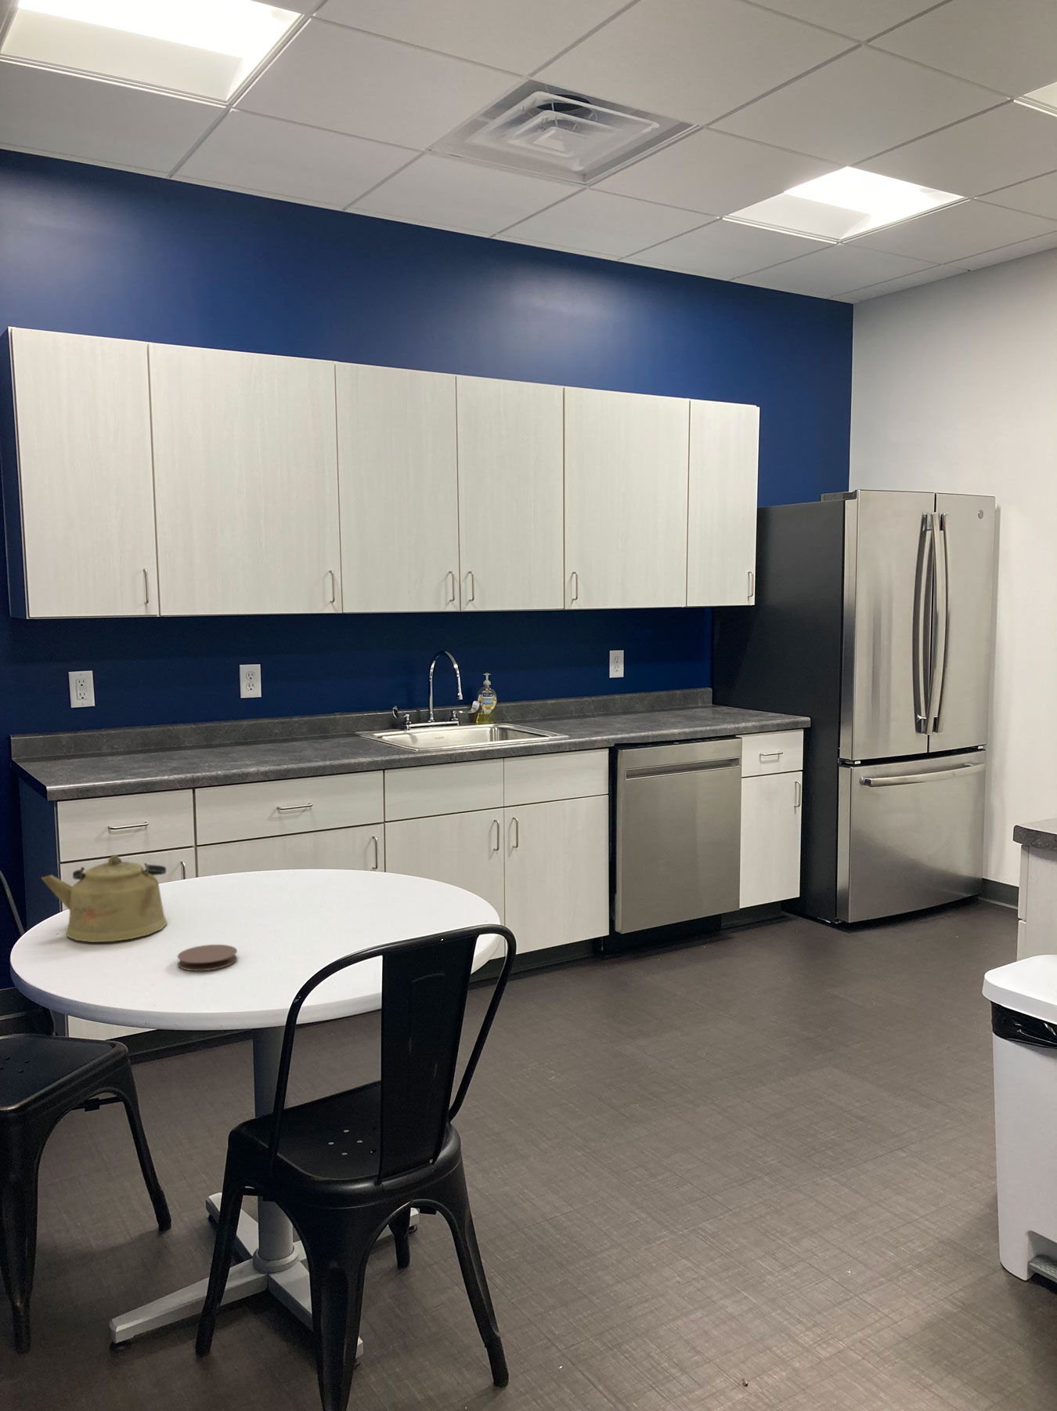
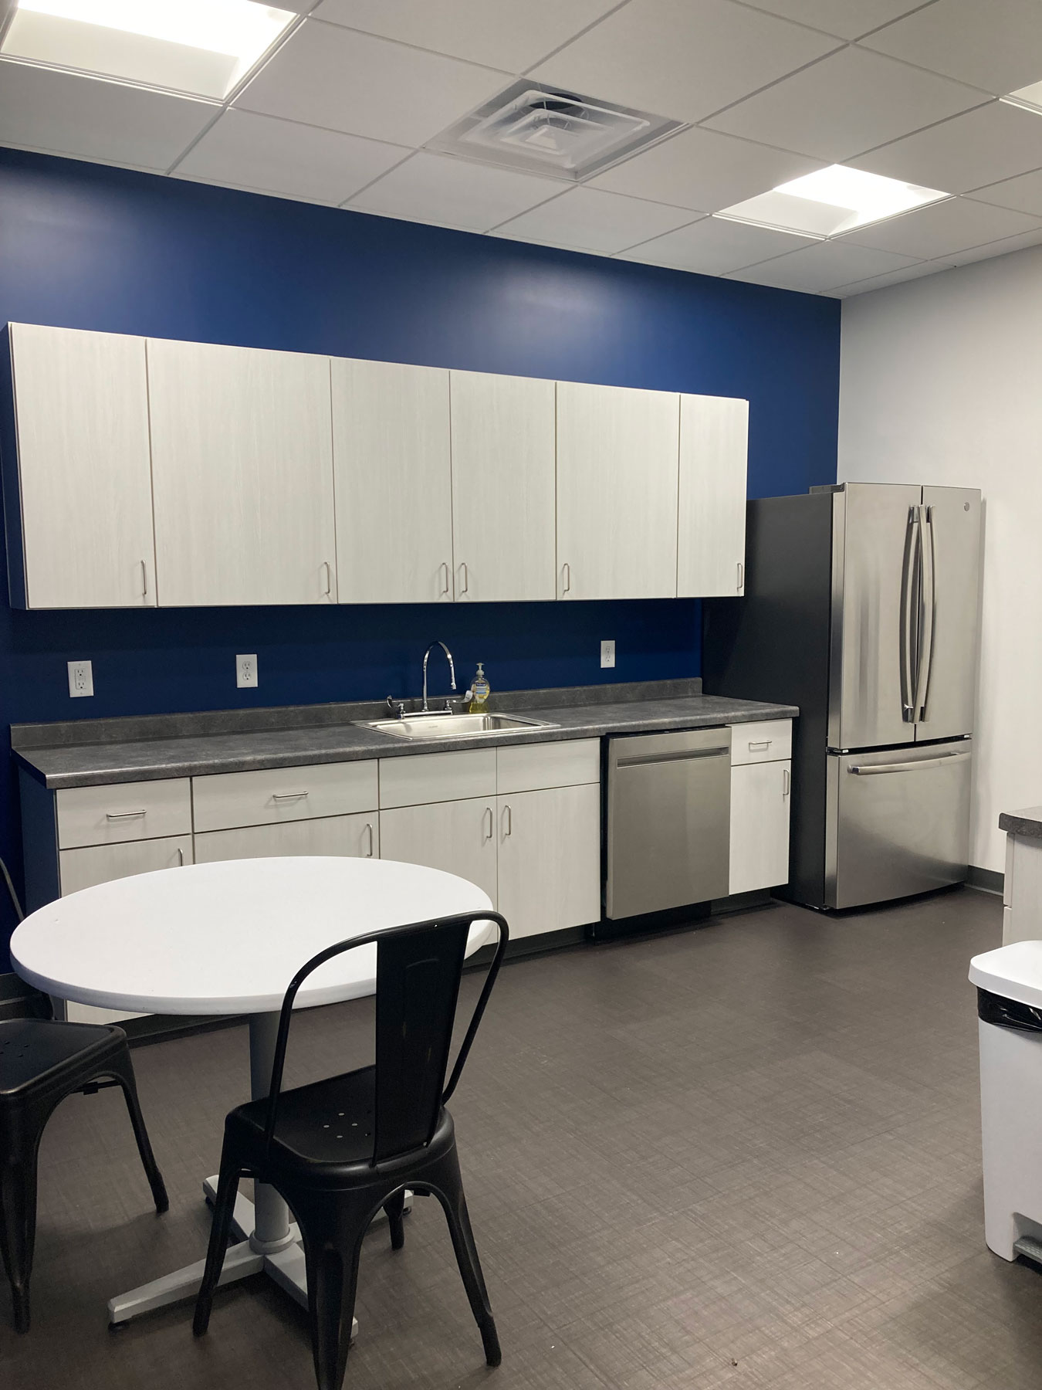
- kettle (104, 891)
- coaster (208, 957)
